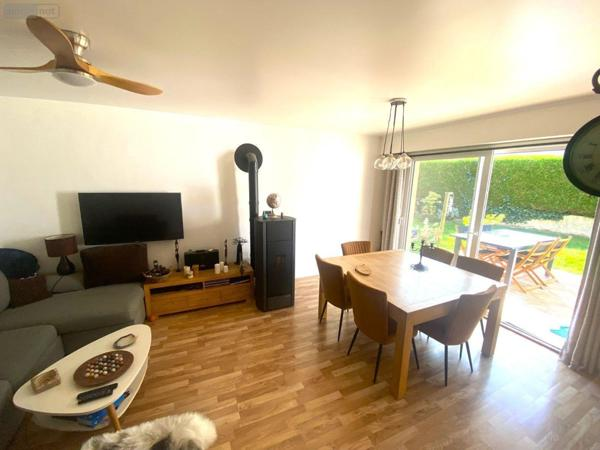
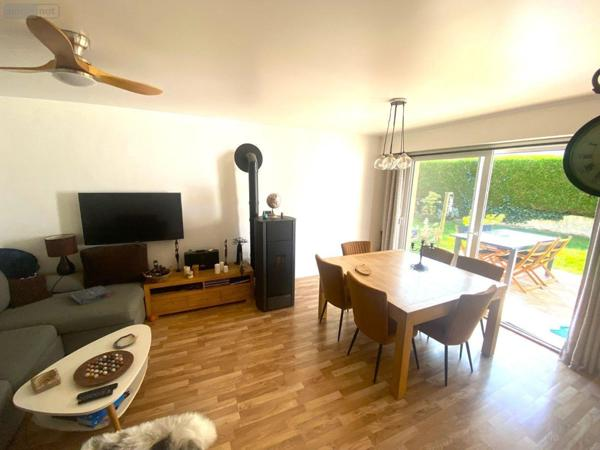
+ book (91, 294)
